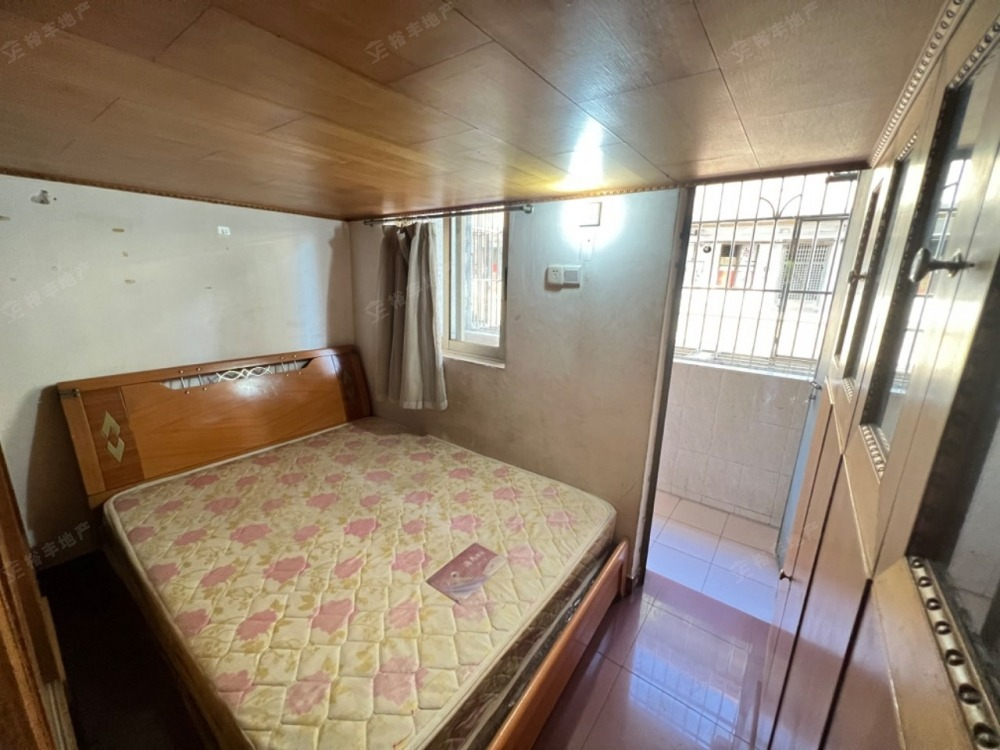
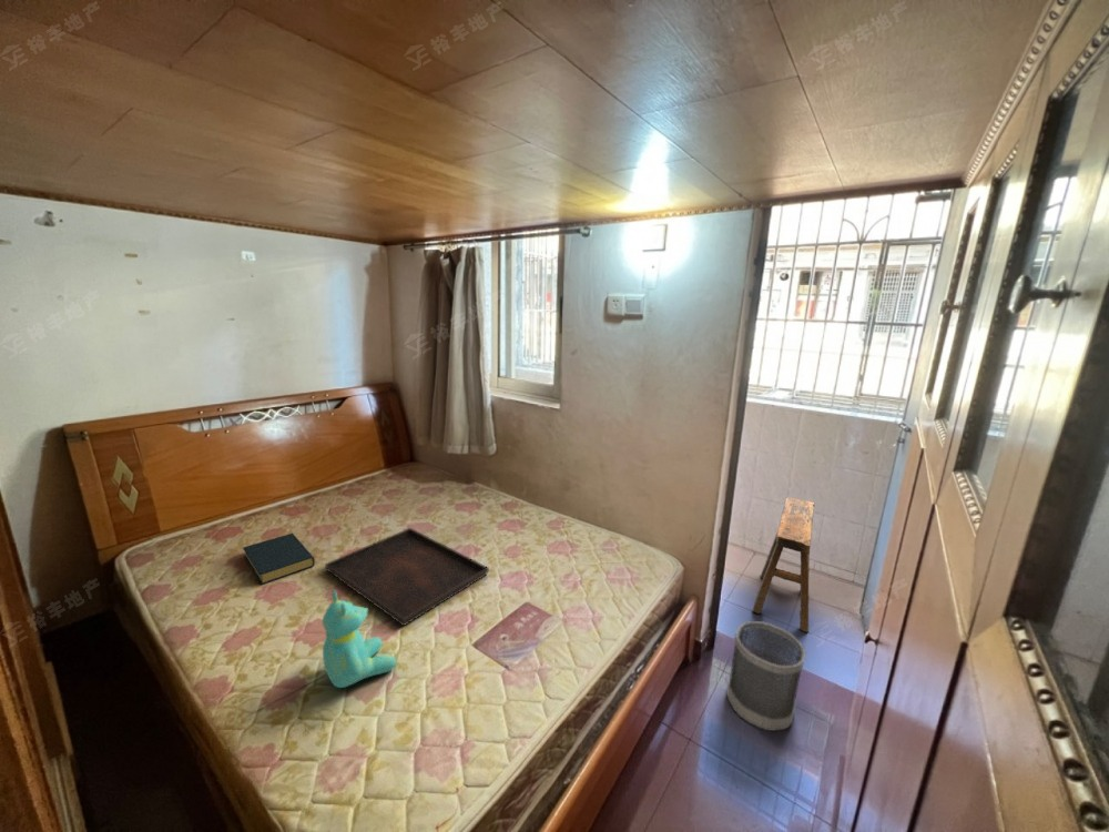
+ hardback book (278, 556)
+ stool (780, 556)
+ teddy bear (356, 632)
+ serving tray (407, 569)
+ wastebasket (764, 673)
